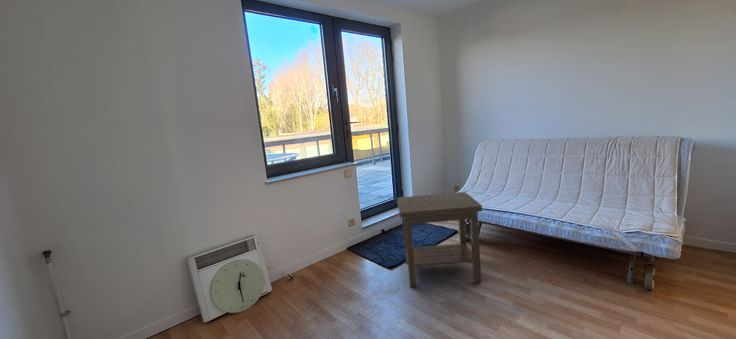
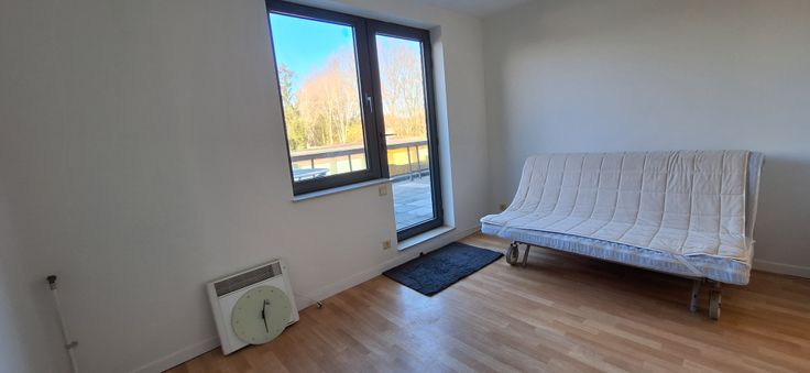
- side table (438, 245)
